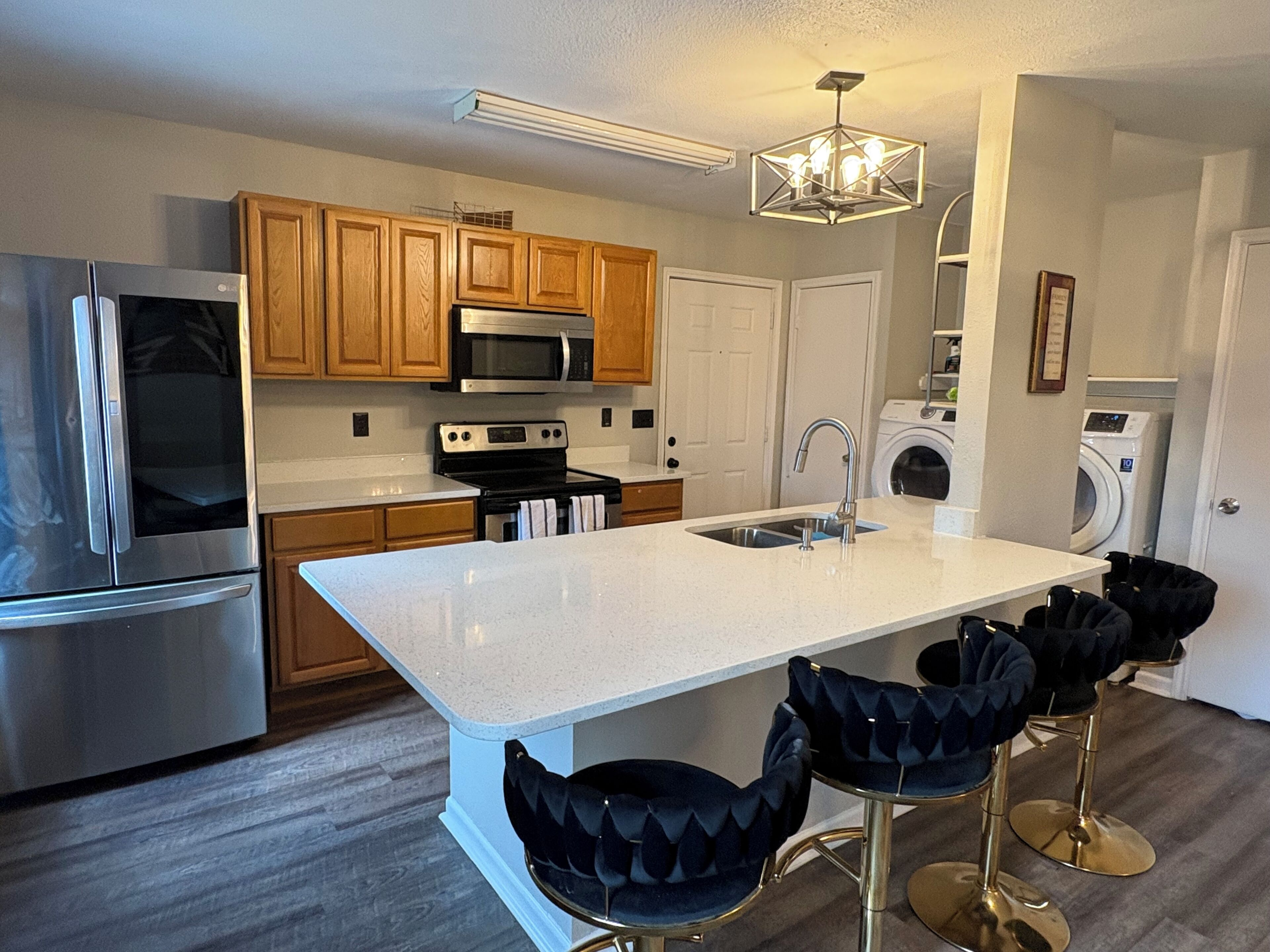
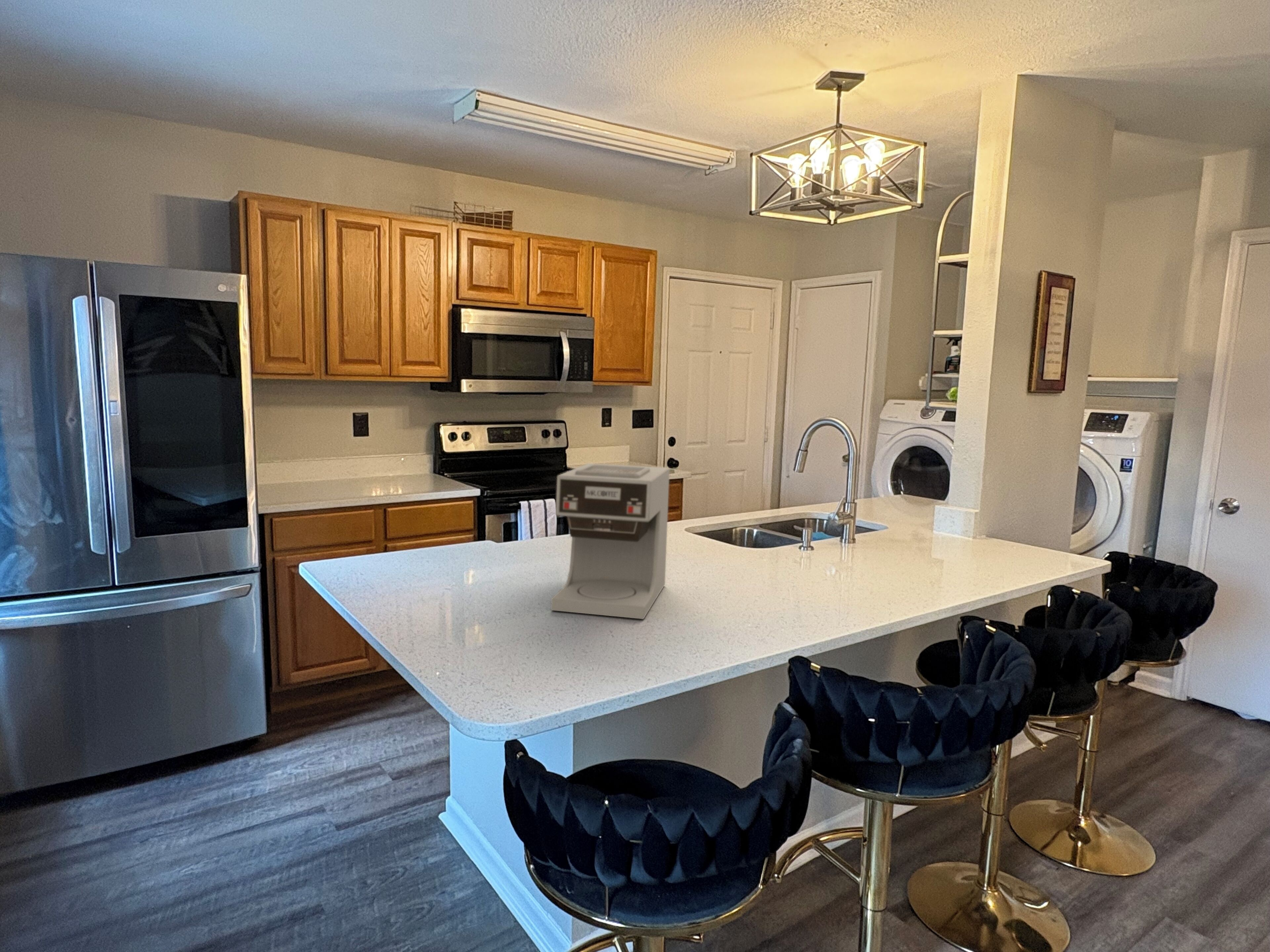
+ coffee maker (614, 533)
